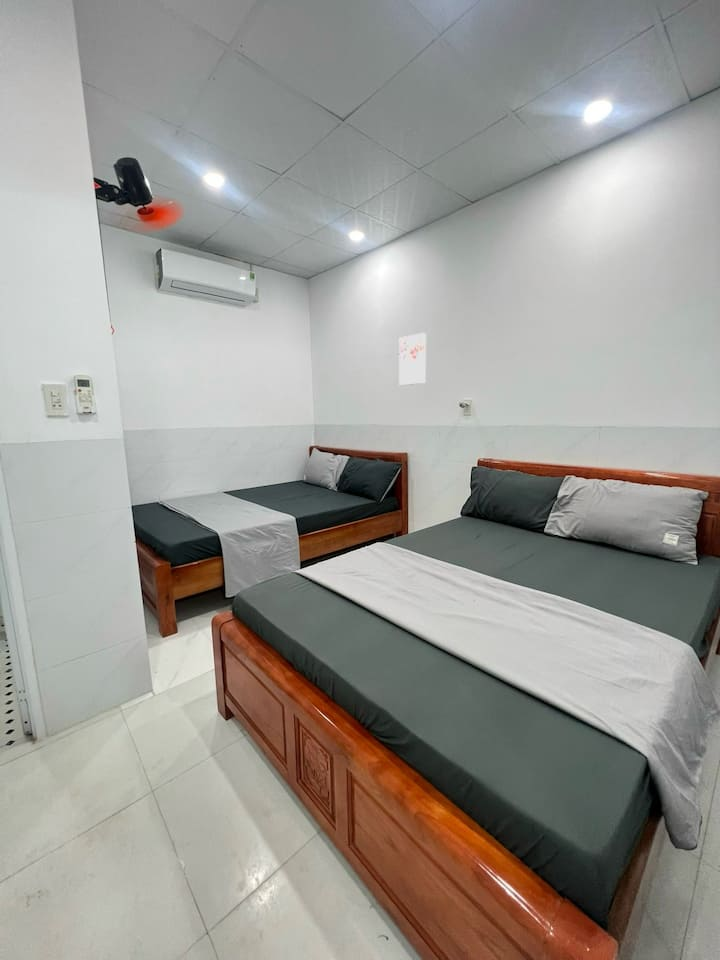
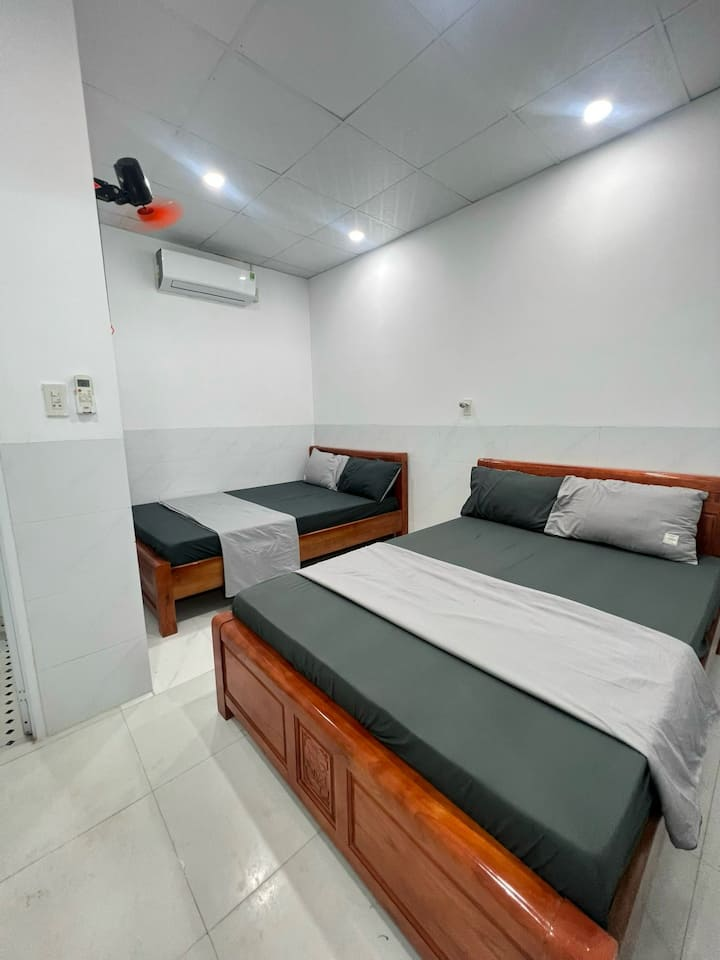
- wall art (412, 360)
